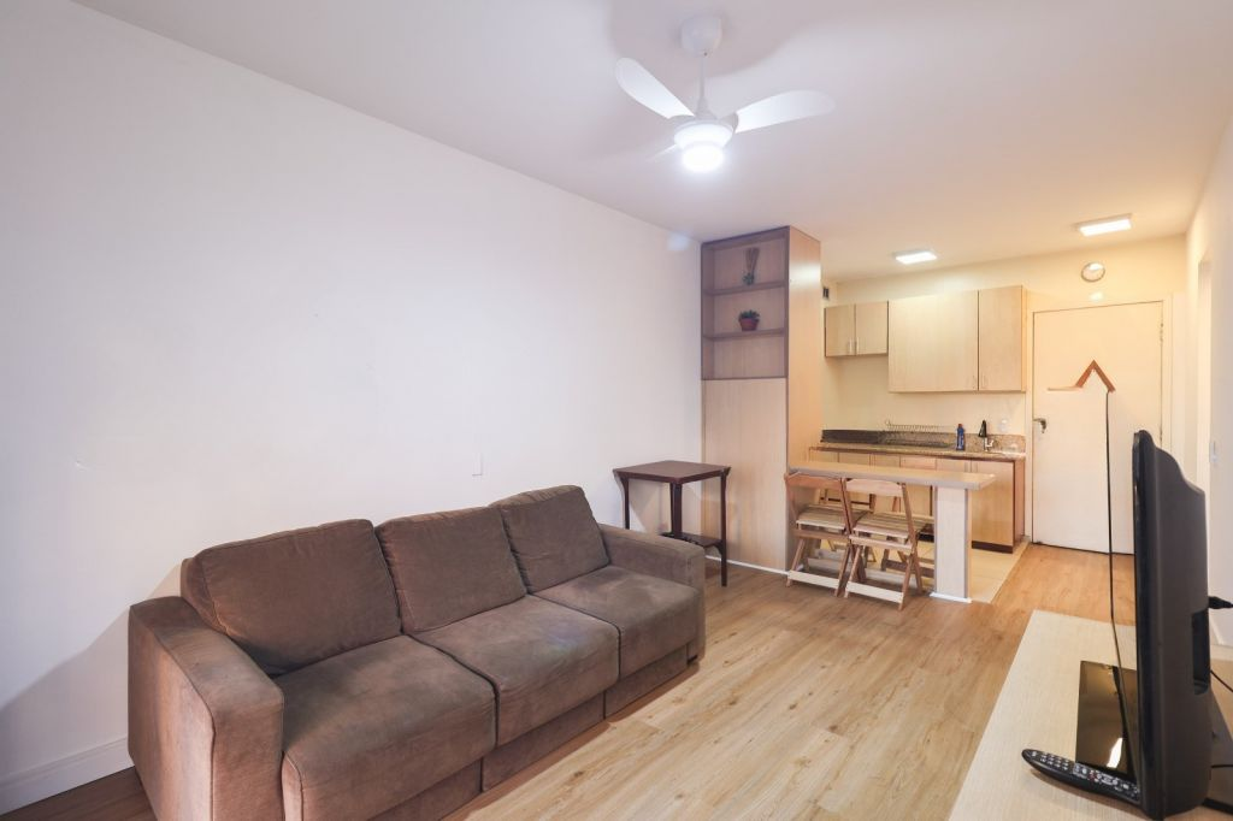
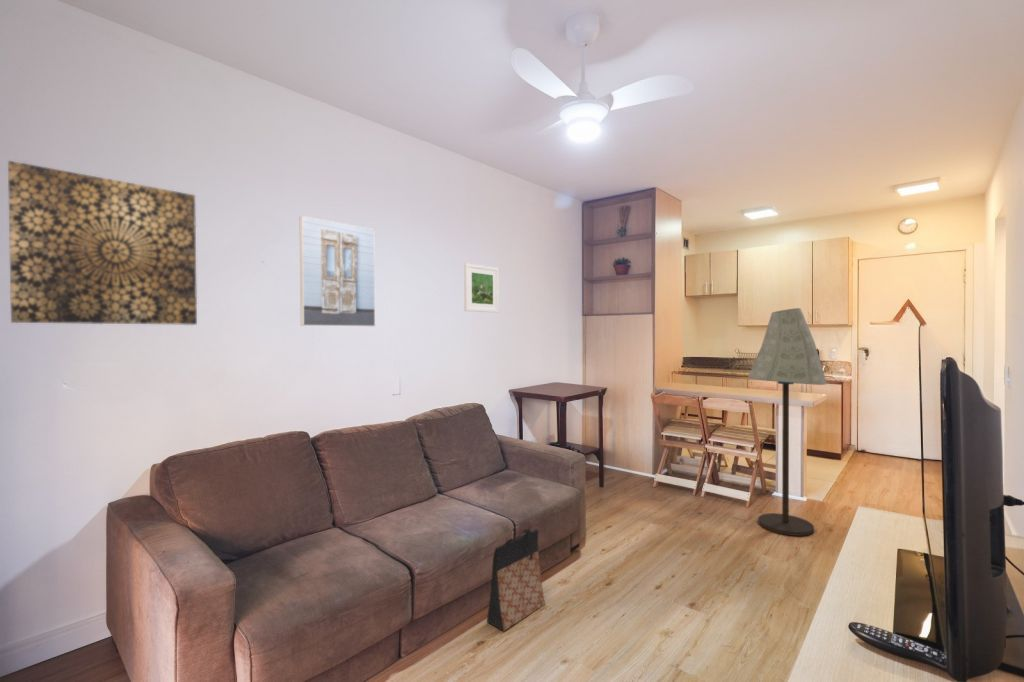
+ wall art (112, 252)
+ bag (517, 572)
+ floor lamp (785, 417)
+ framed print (339, 274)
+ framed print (482, 288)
